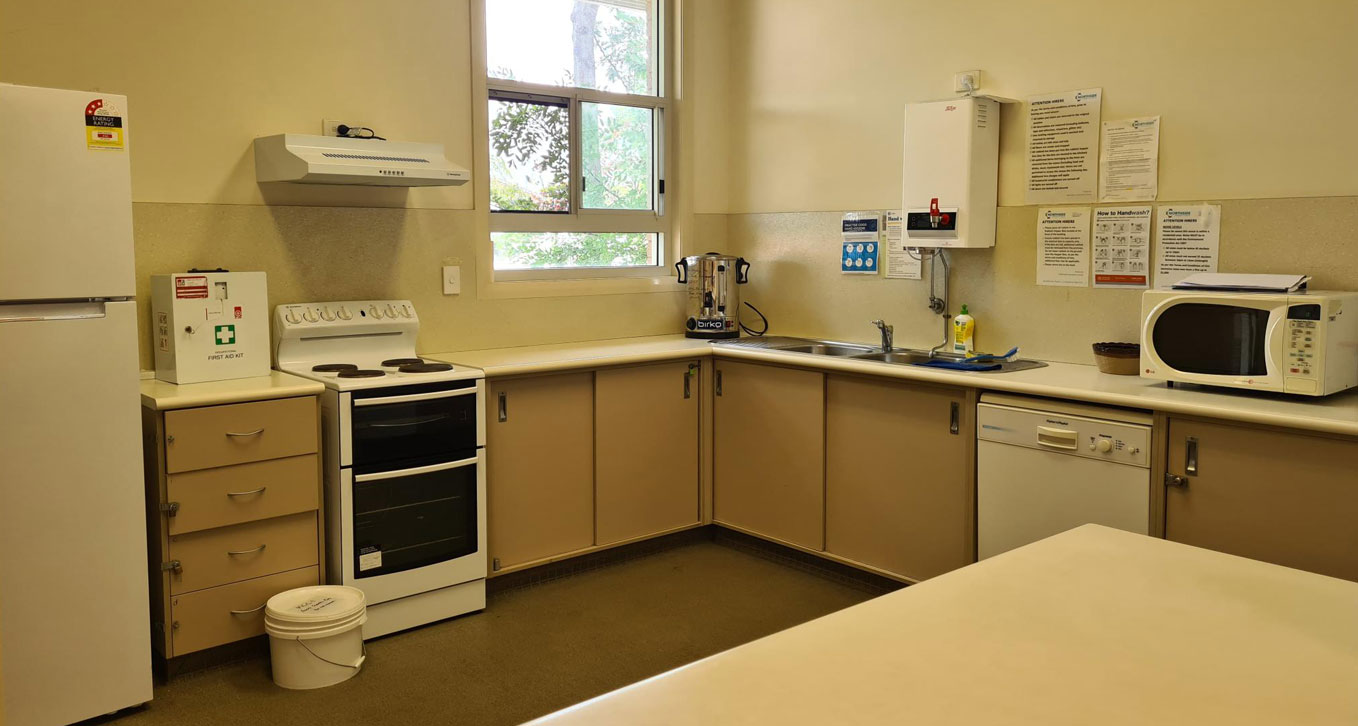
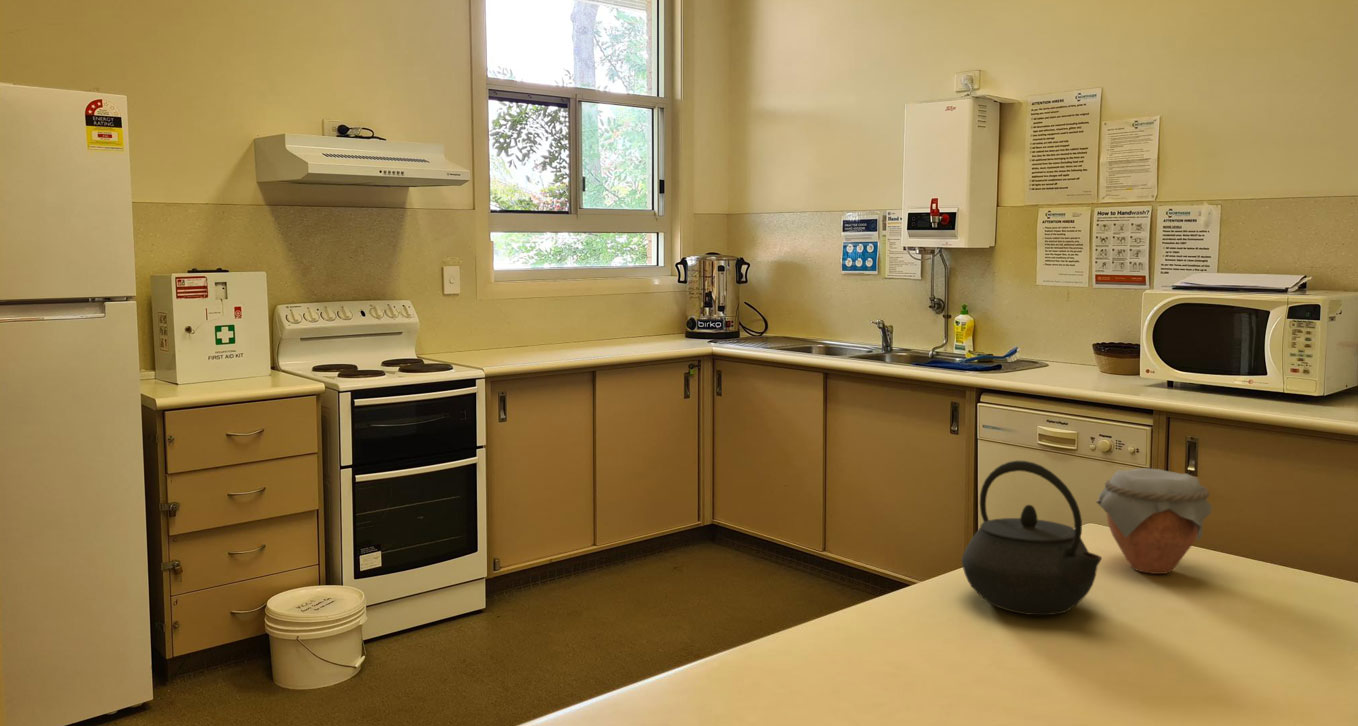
+ jar (1152, 520)
+ kettle (1035, 535)
